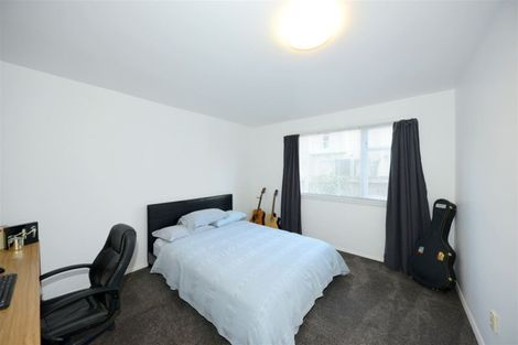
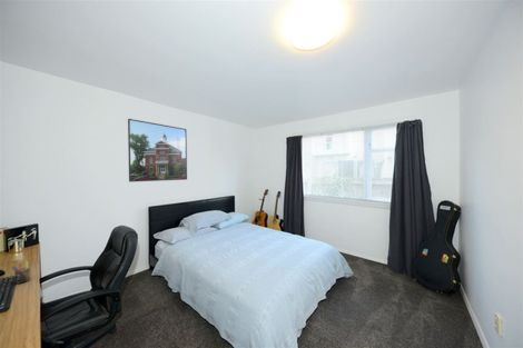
+ pen holder (23, 270)
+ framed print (160, 152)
